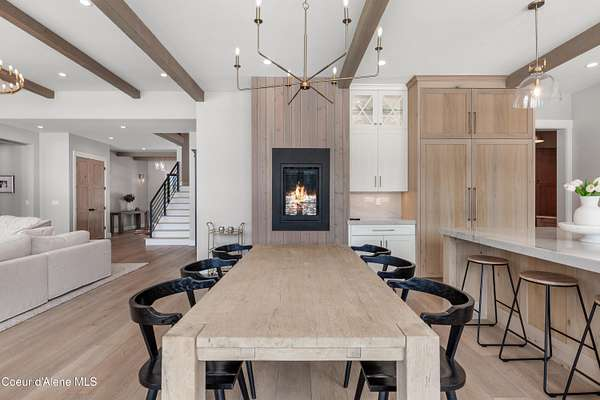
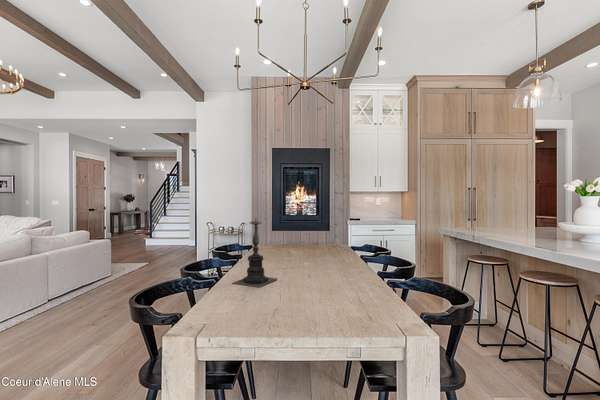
+ candle holder (255, 246)
